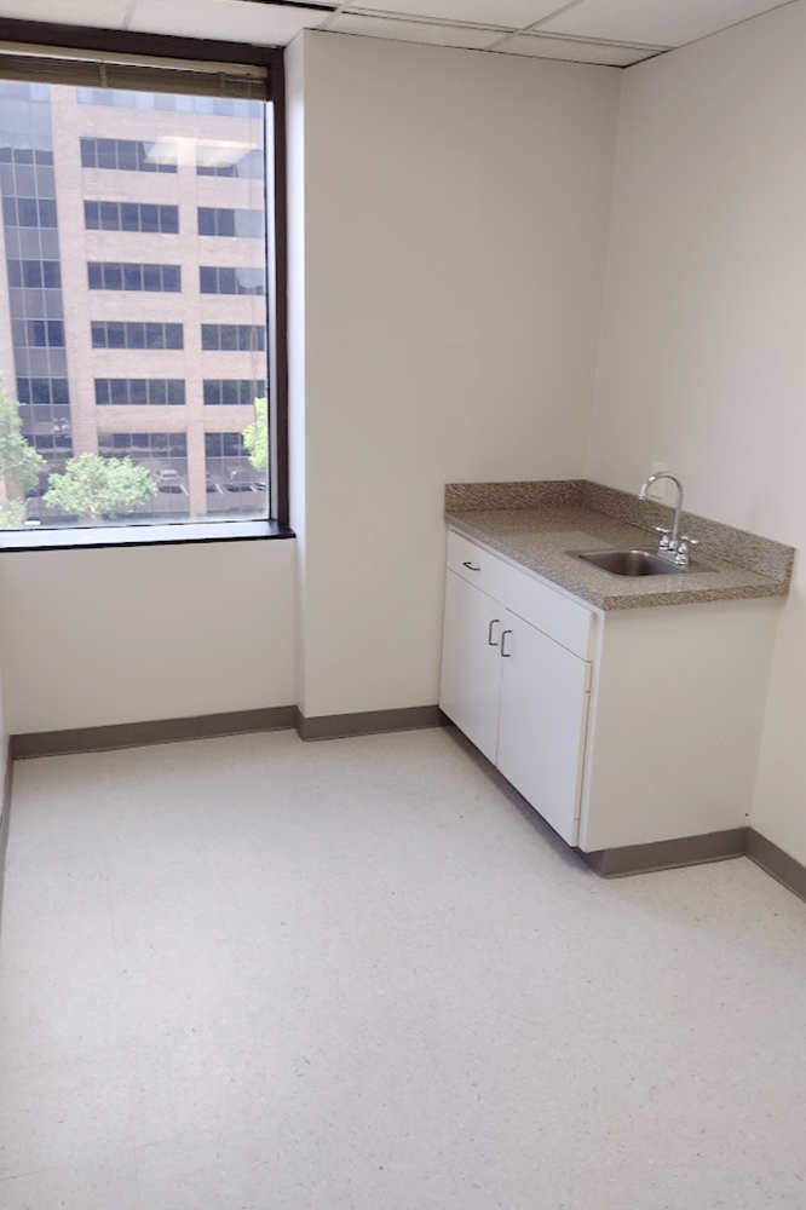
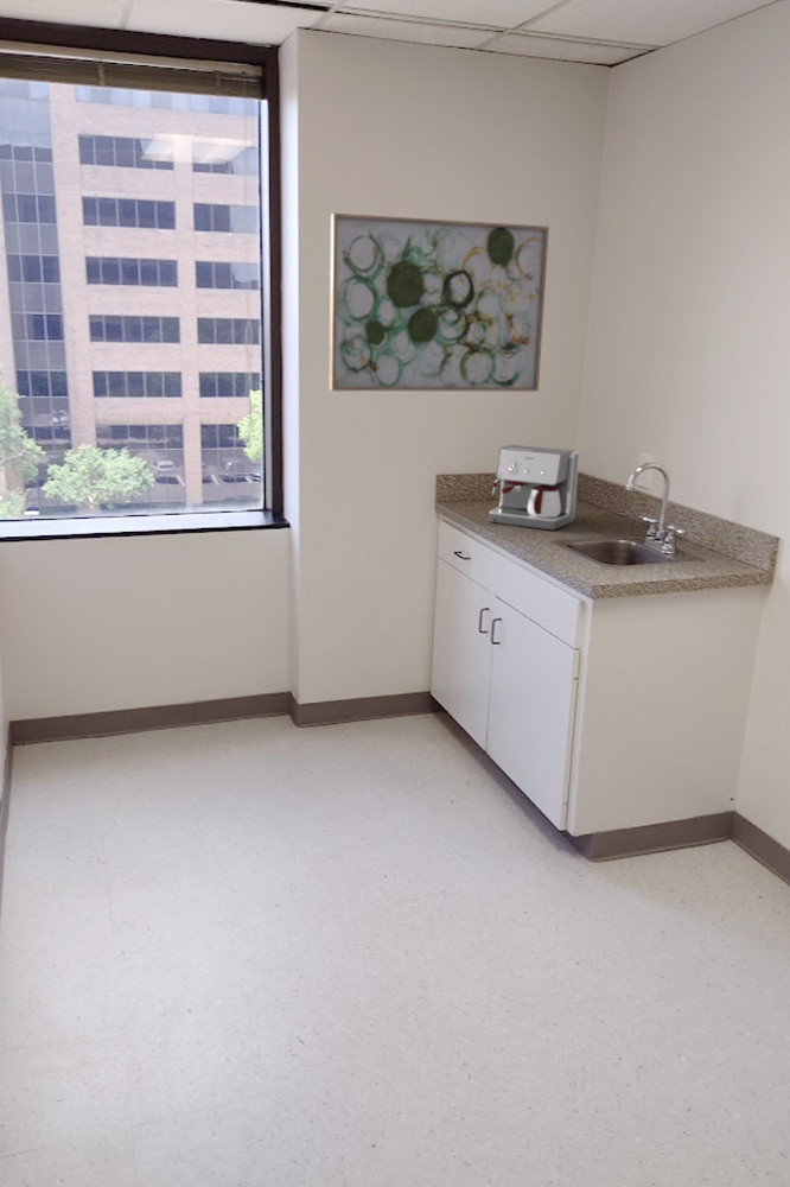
+ wall art (441, 307)
+ coffee maker (533, 485)
